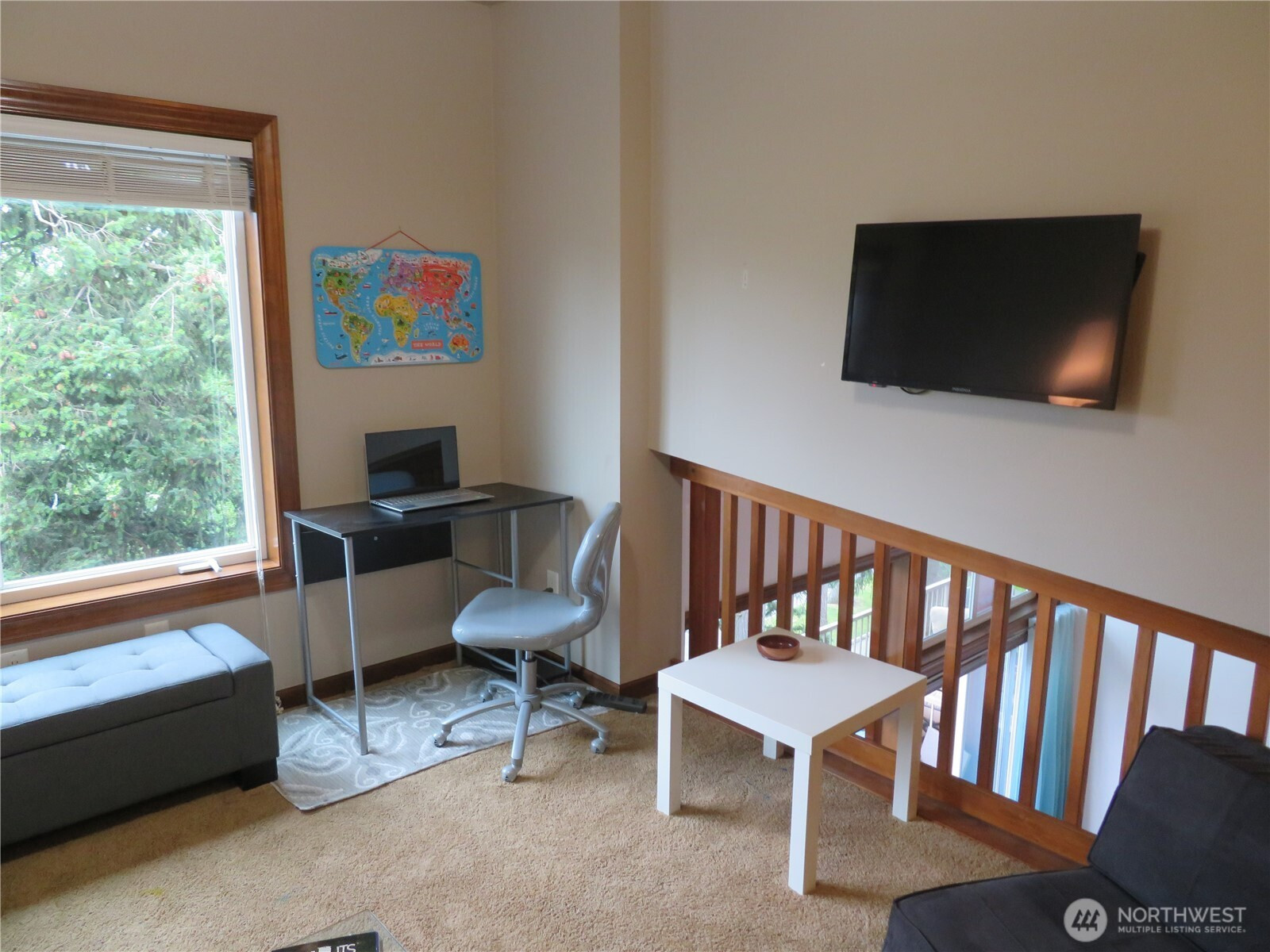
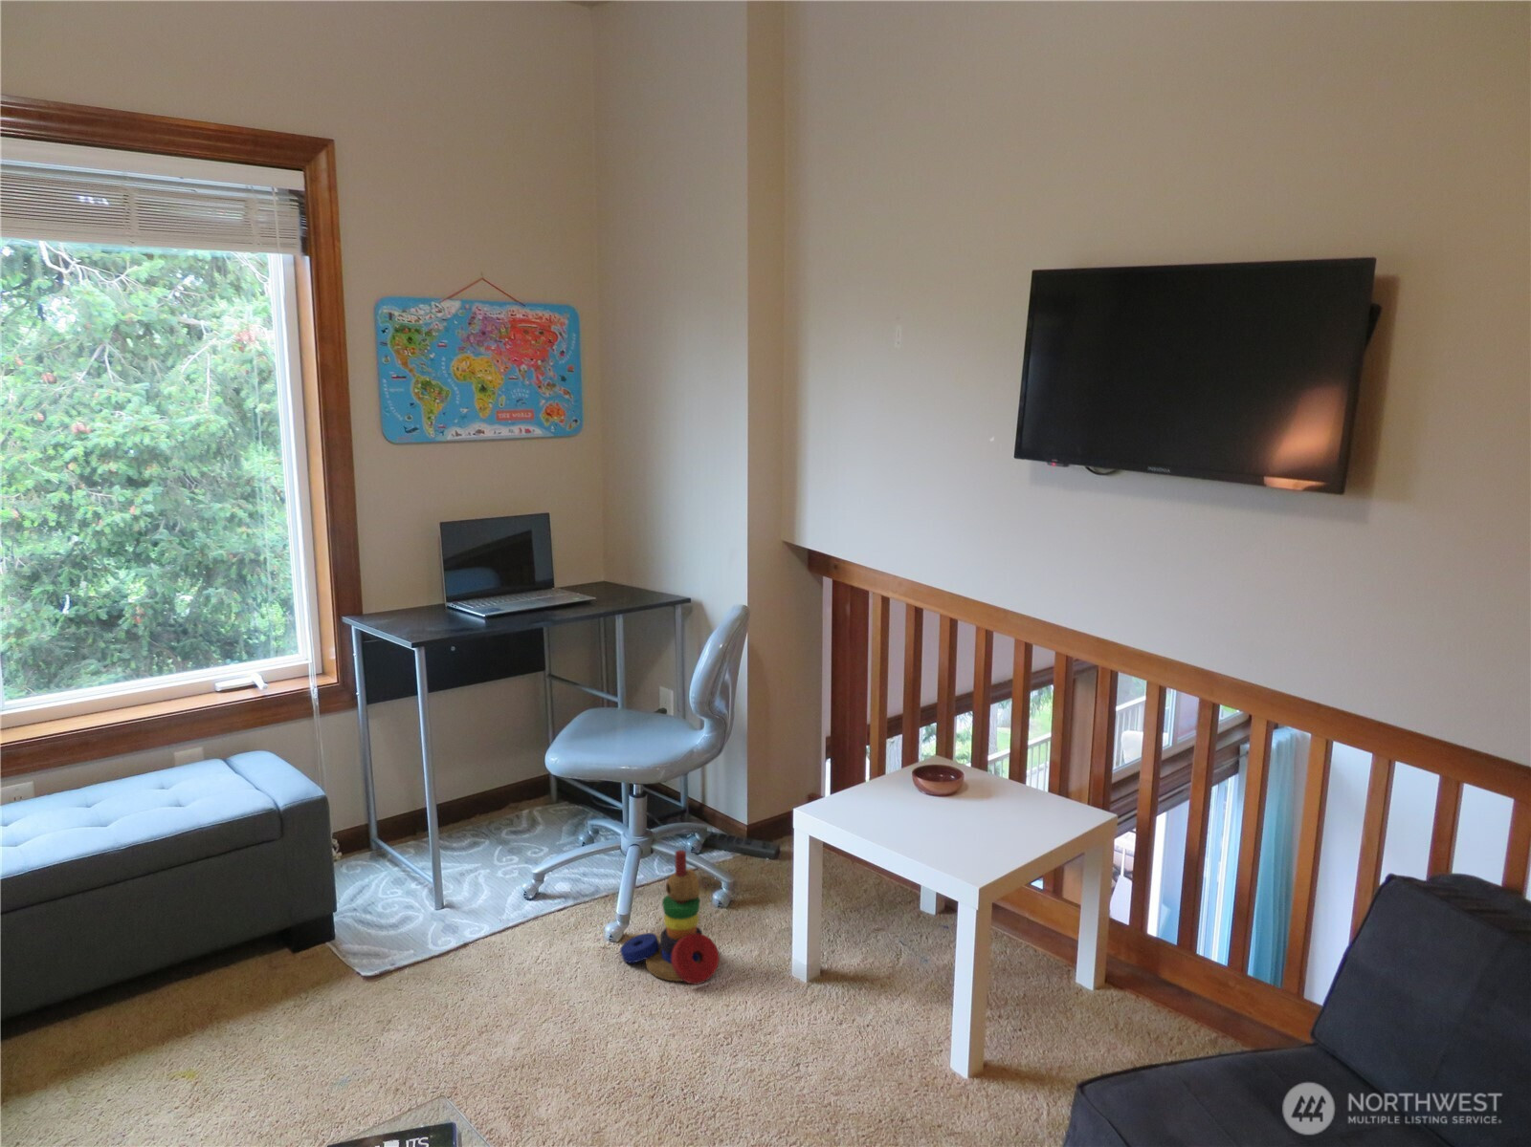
+ stacking toy (674, 910)
